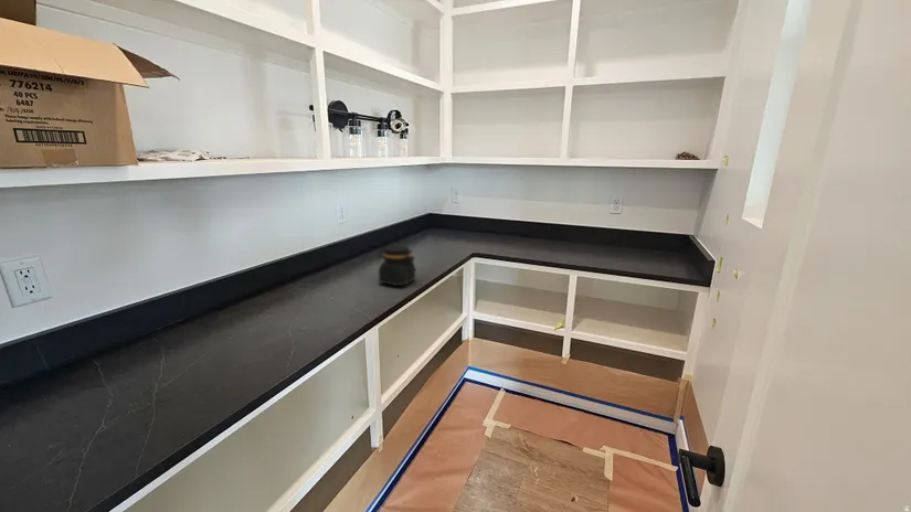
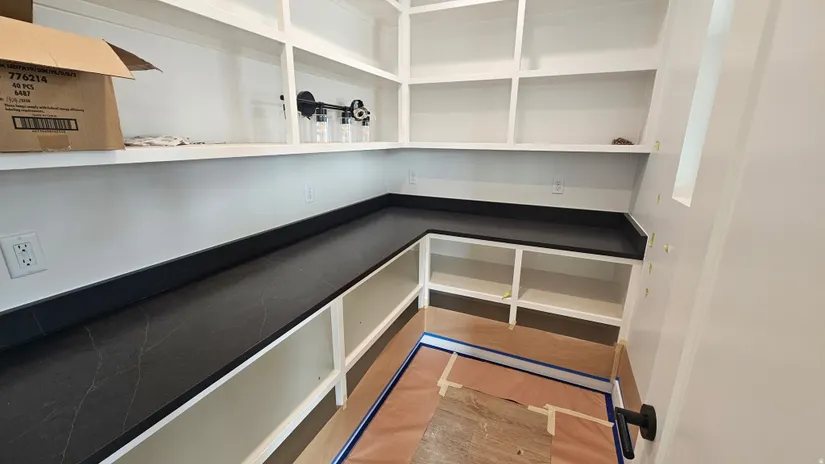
- jar (396, 265)
